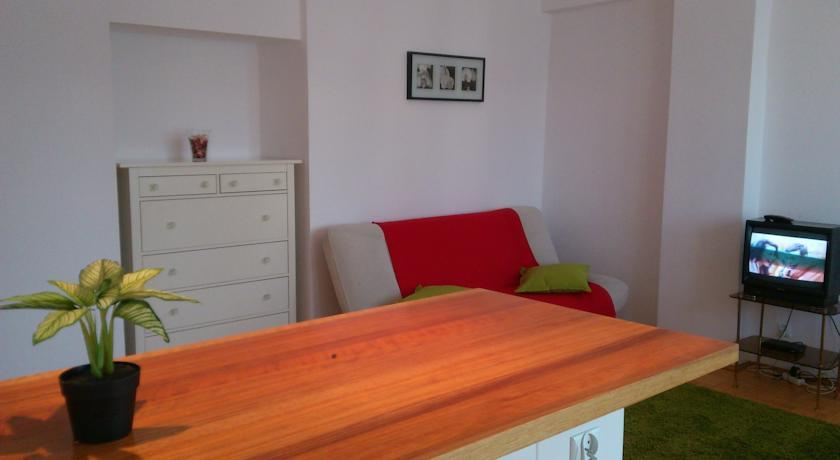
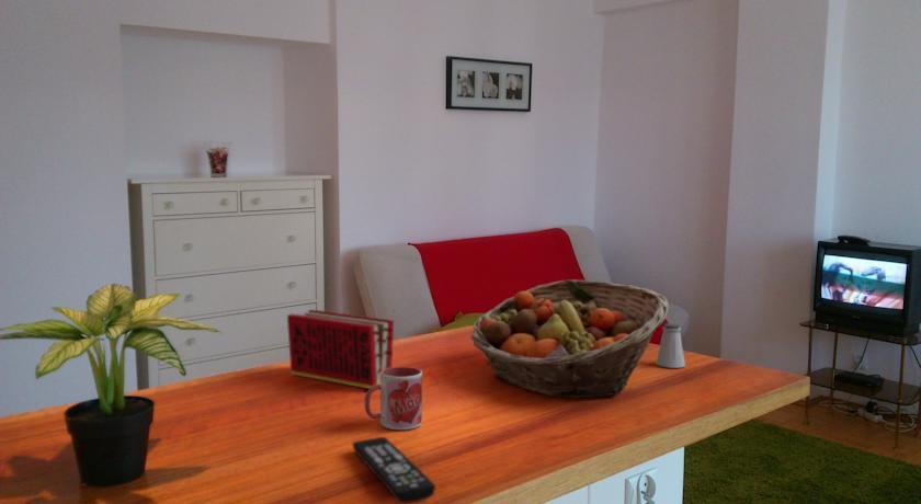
+ mug (391, 399)
+ saltshaker (671, 344)
+ book (340, 347)
+ remote control (390, 467)
+ fruit basket (566, 333)
